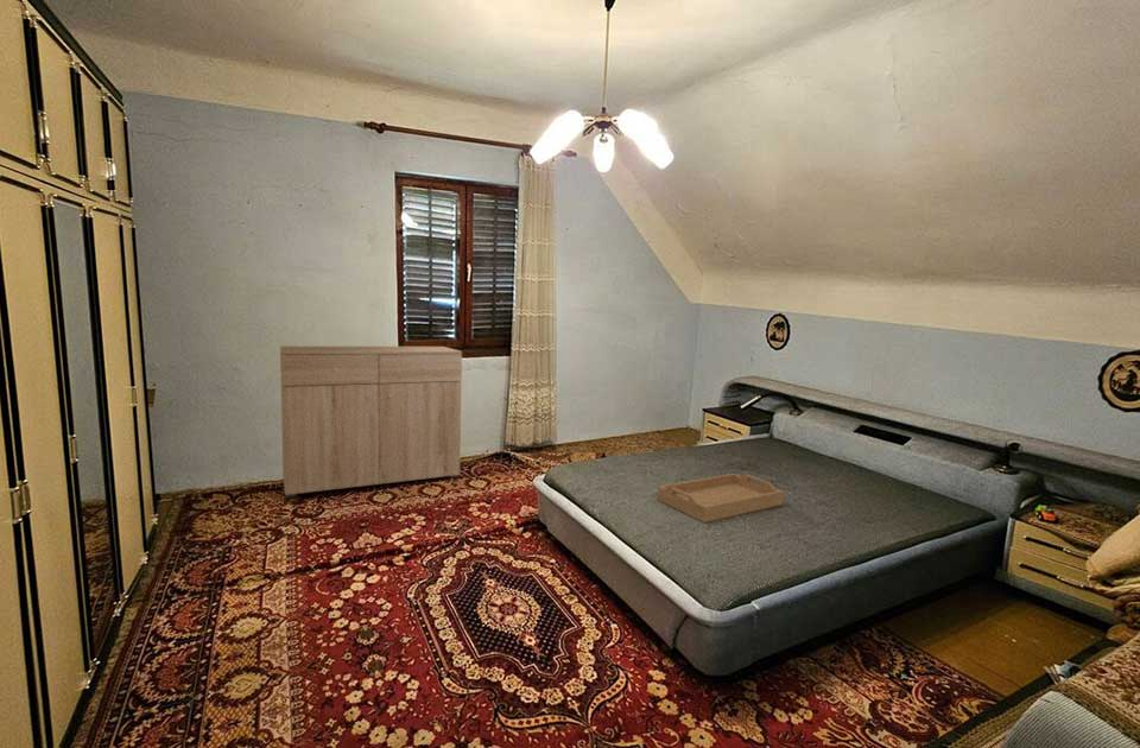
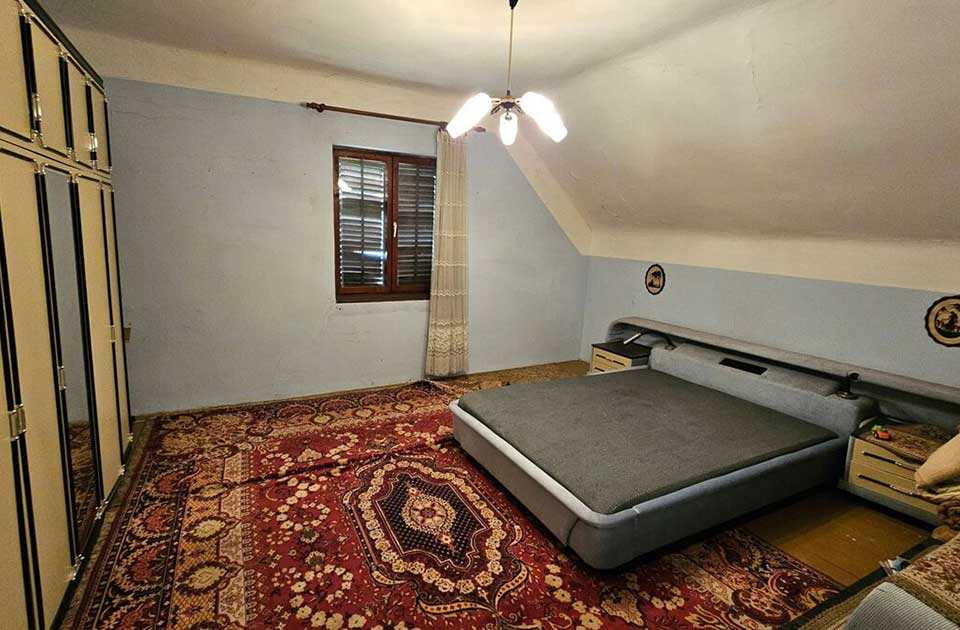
- dresser (373, 414)
- serving tray (720, 493)
